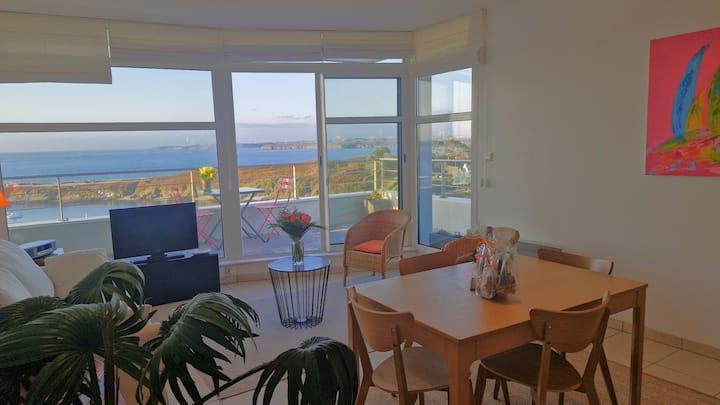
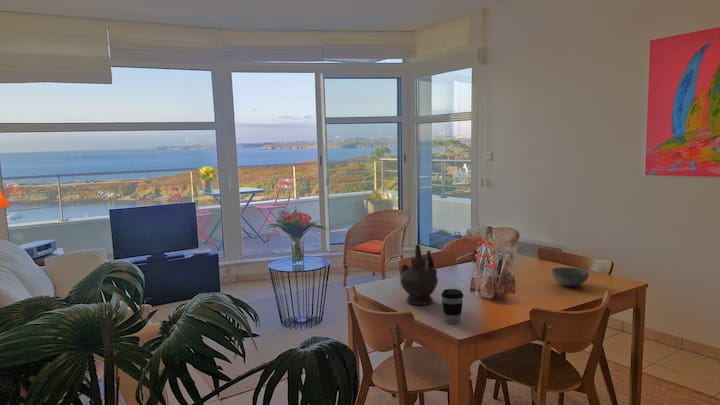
+ ceremonial vessel (420, 272)
+ coffee cup (452, 306)
+ bowl (569, 277)
